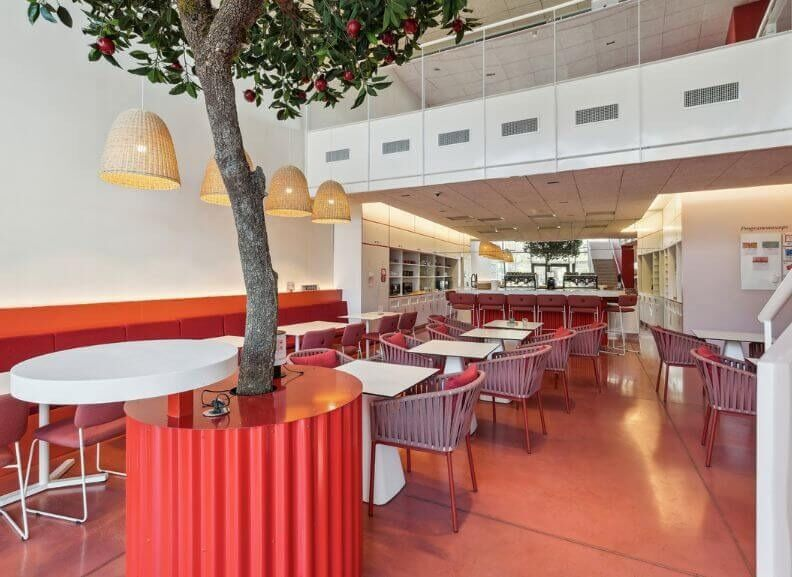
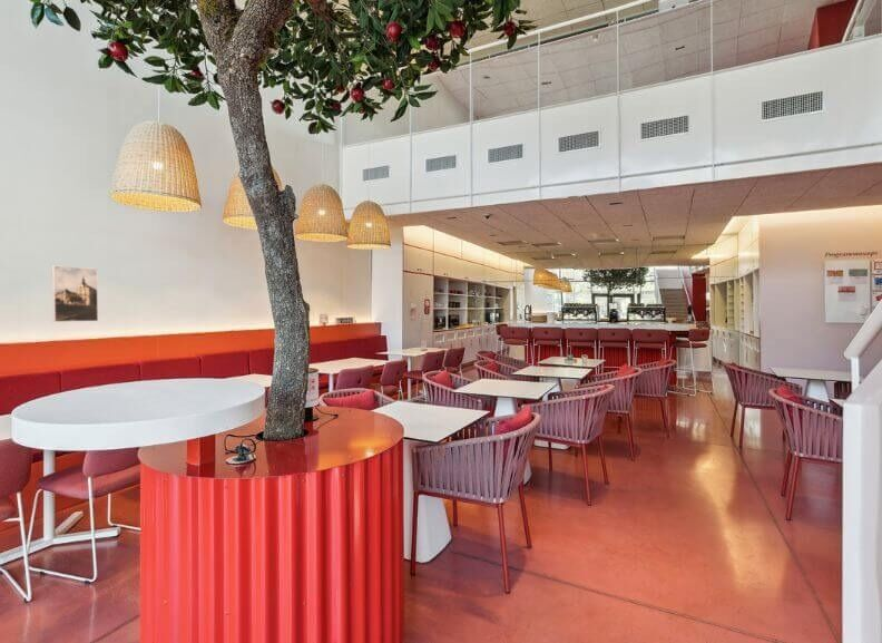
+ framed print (76, 294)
